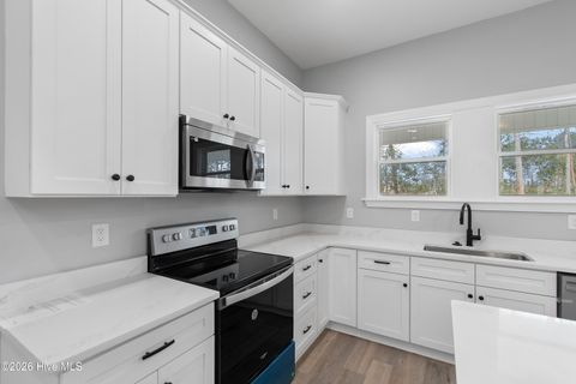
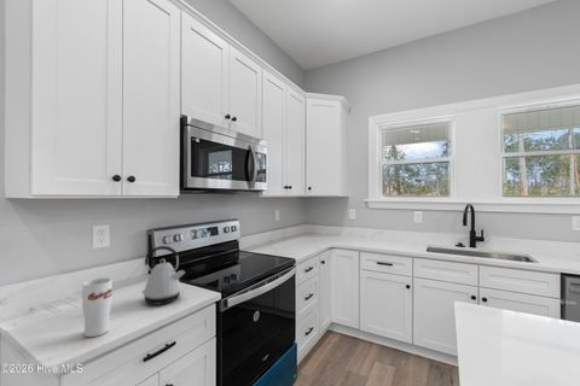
+ cup (97, 306)
+ kettle (163, 273)
